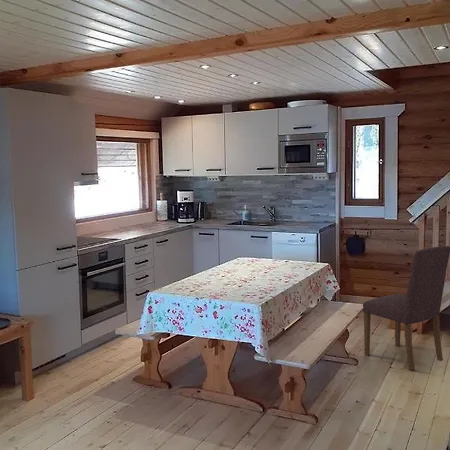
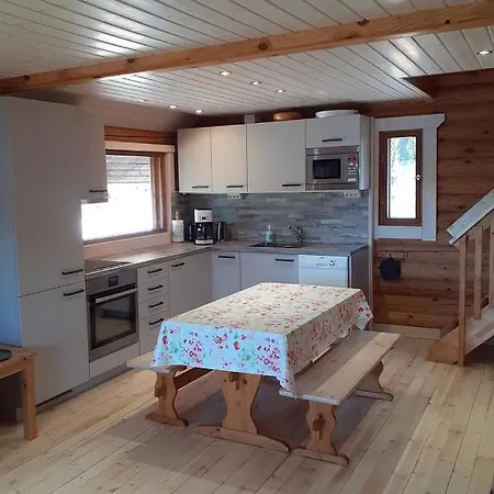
- dining chair (406, 301)
